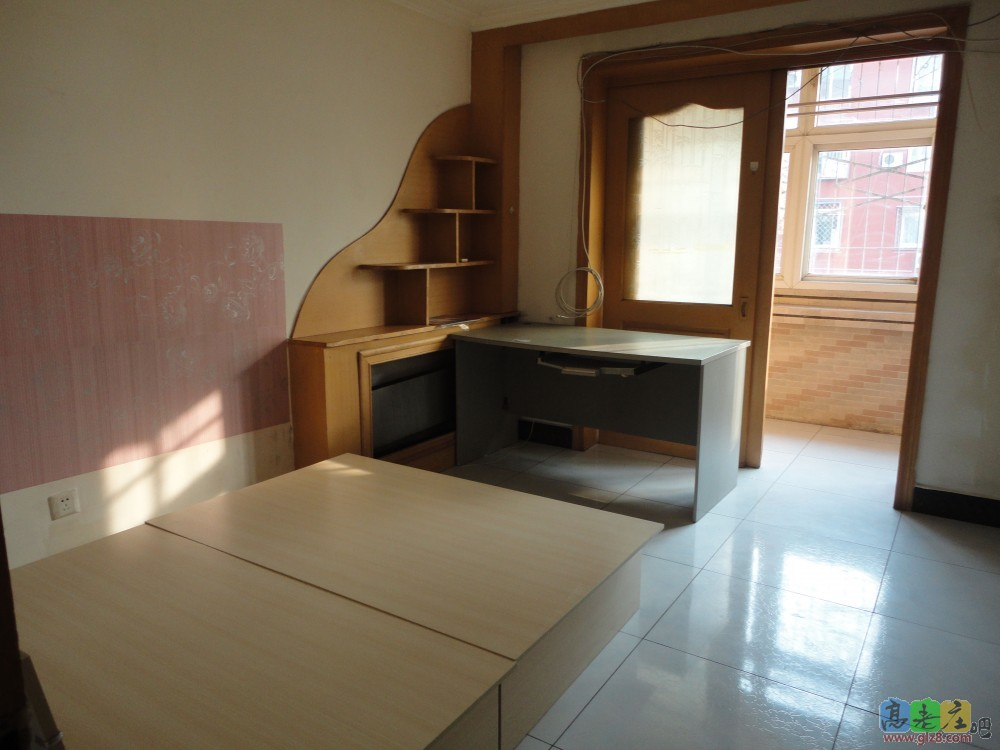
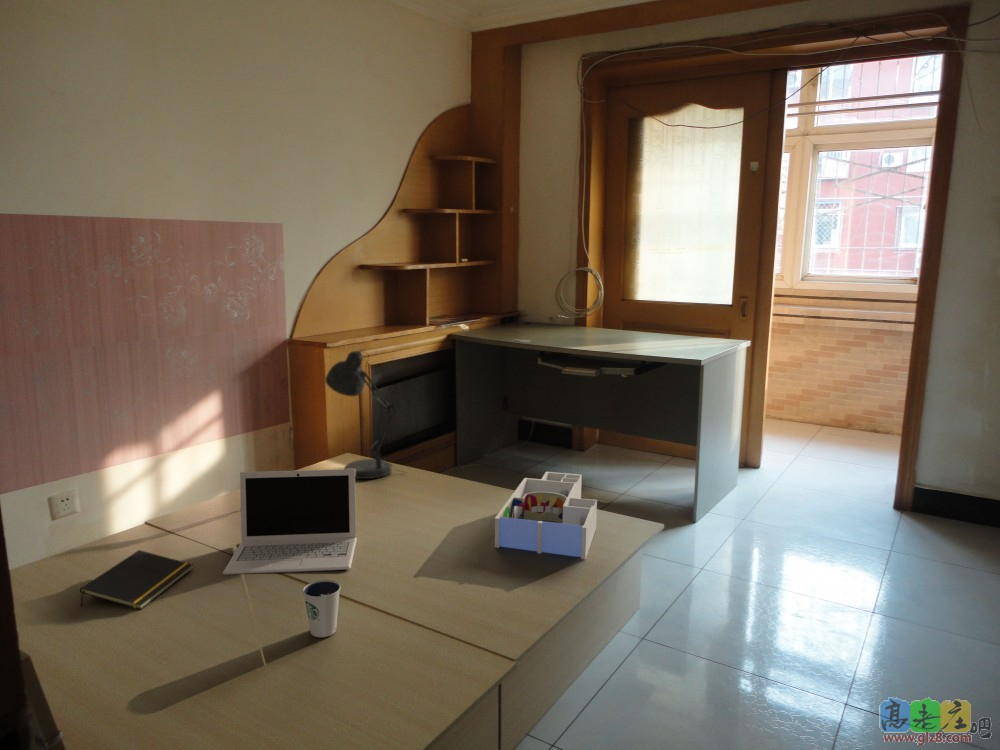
+ desk lamp (357, 395)
+ notepad (139, 577)
+ dixie cup (322, 609)
+ laptop (292, 519)
+ desk organizer (554, 509)
